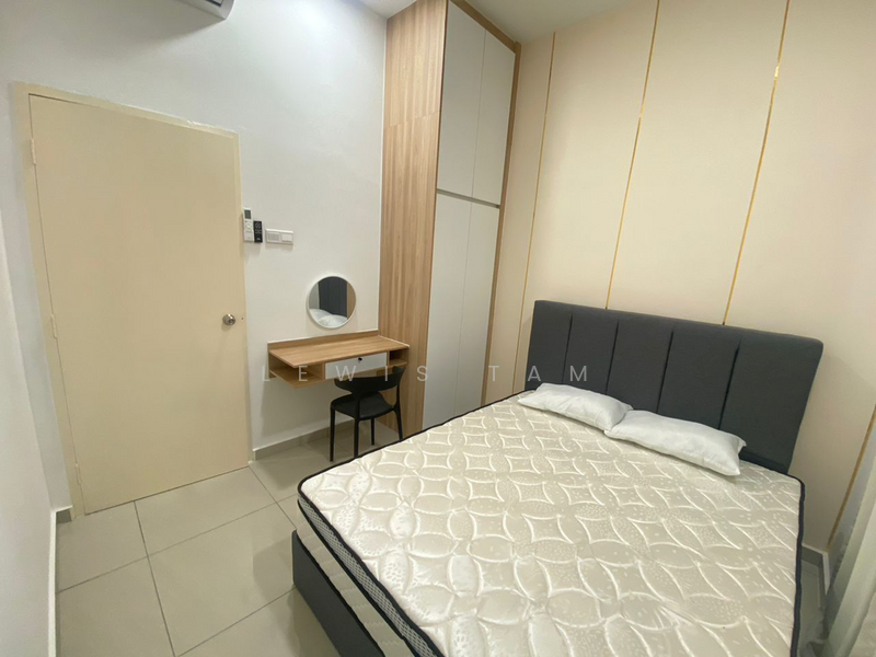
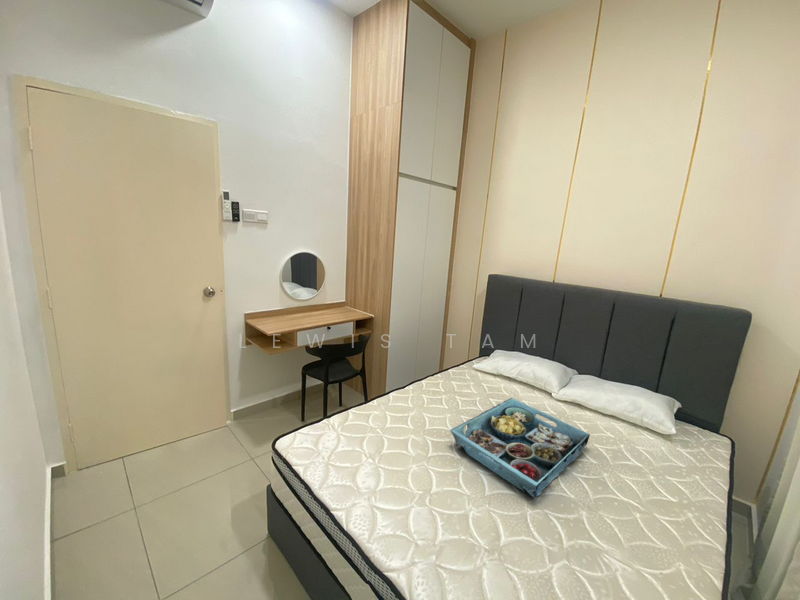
+ serving tray (519, 438)
